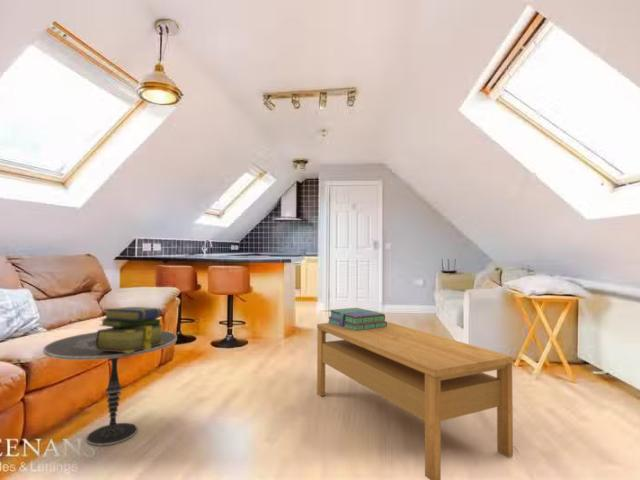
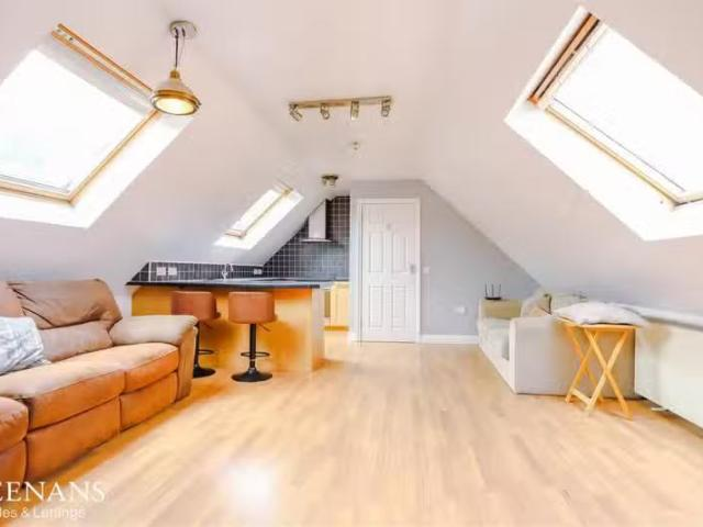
- stack of books (131, 325)
- side table (113, 387)
- stack of books (356, 317)
- coffee table (397, 378)
